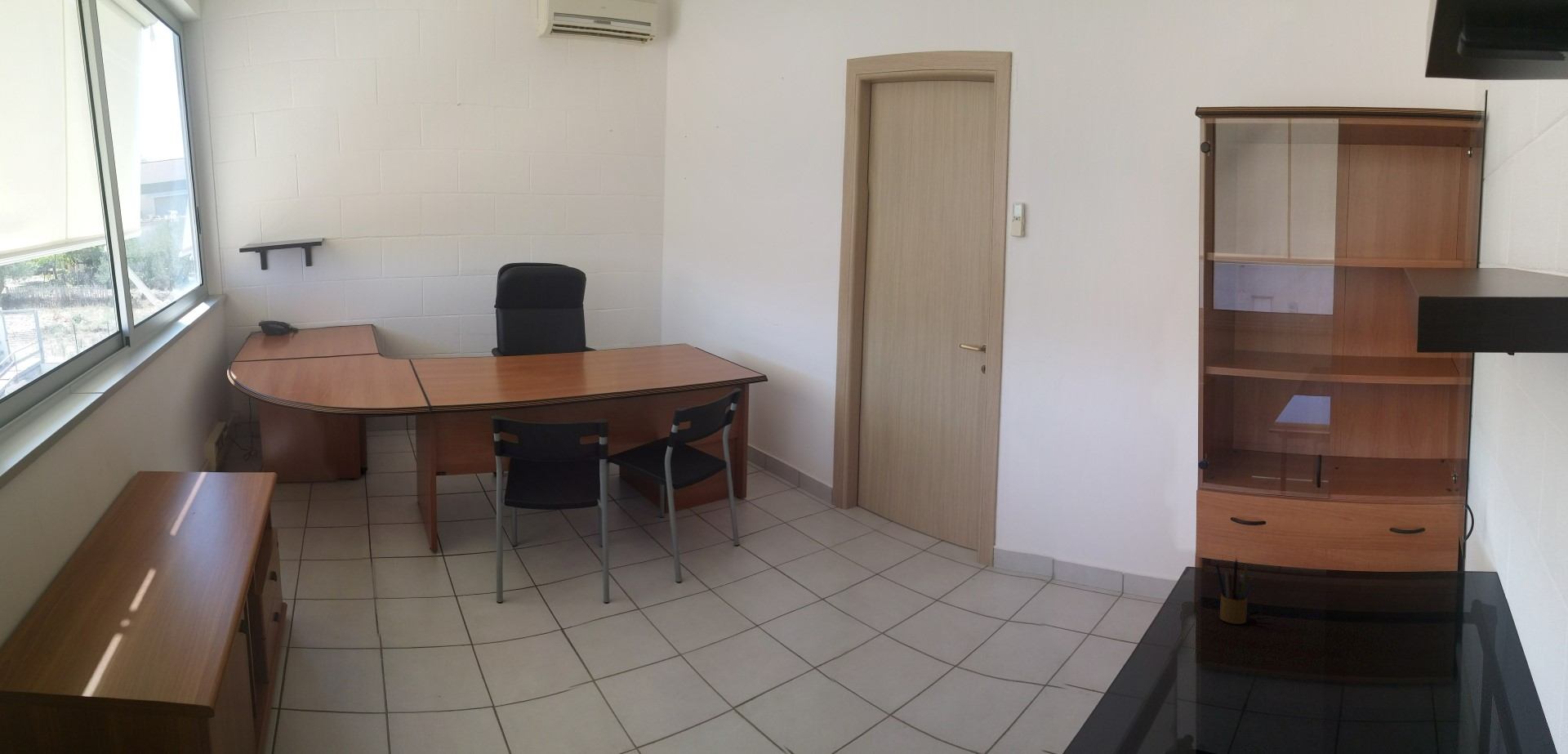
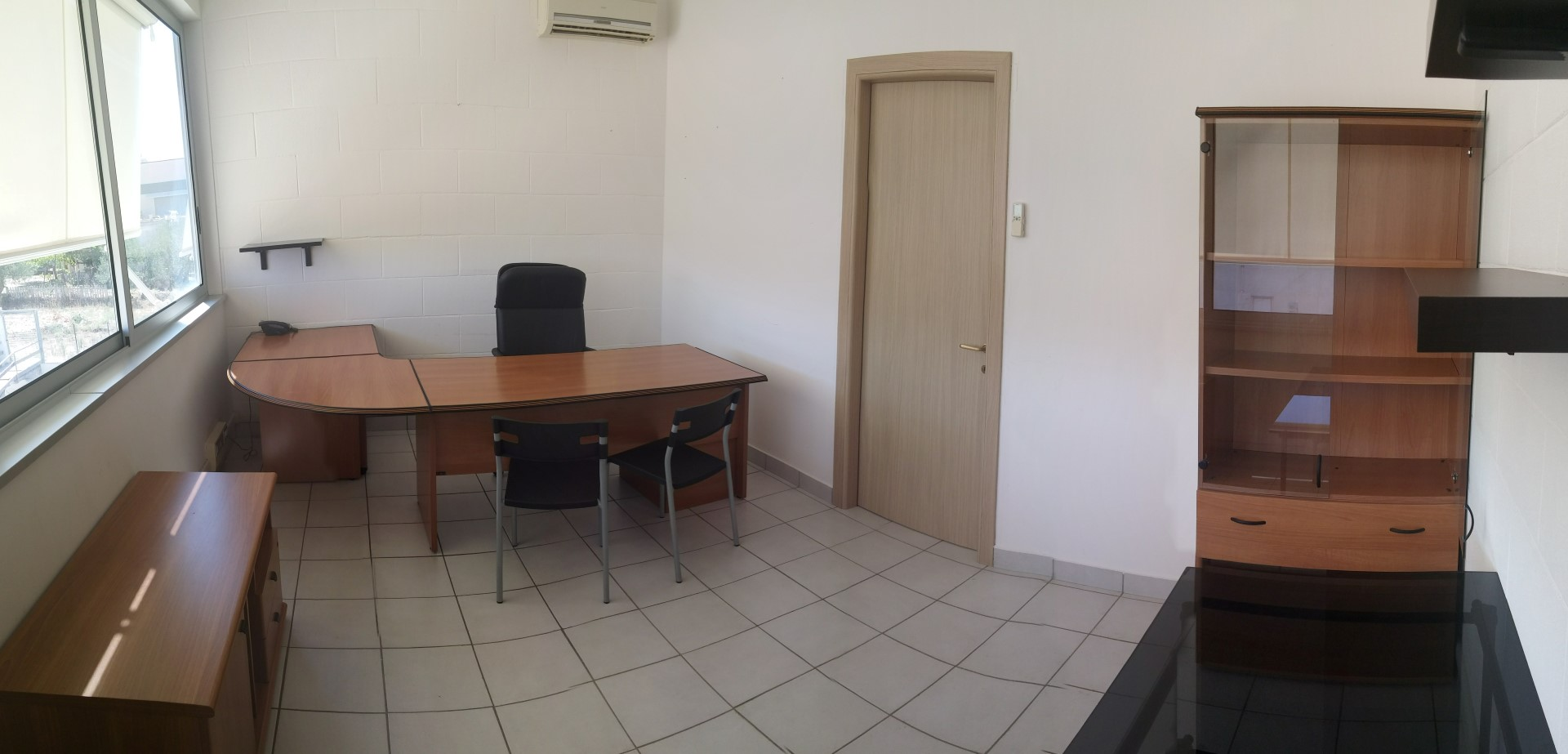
- pencil box (1233, 590)
